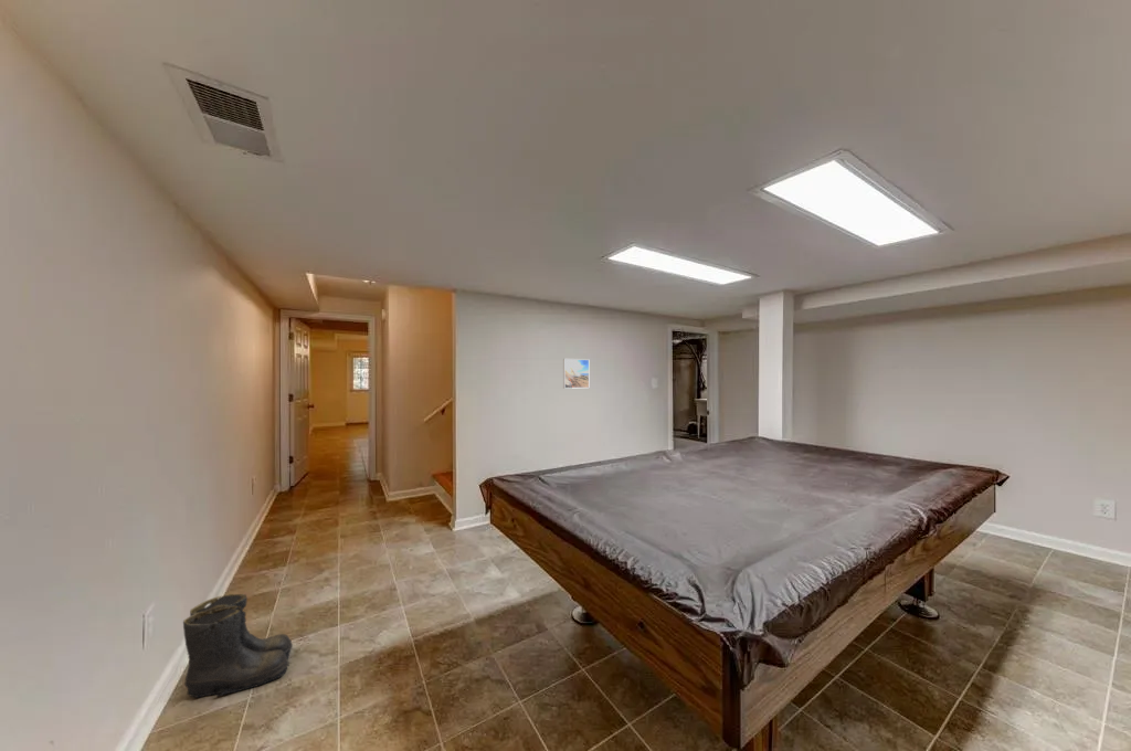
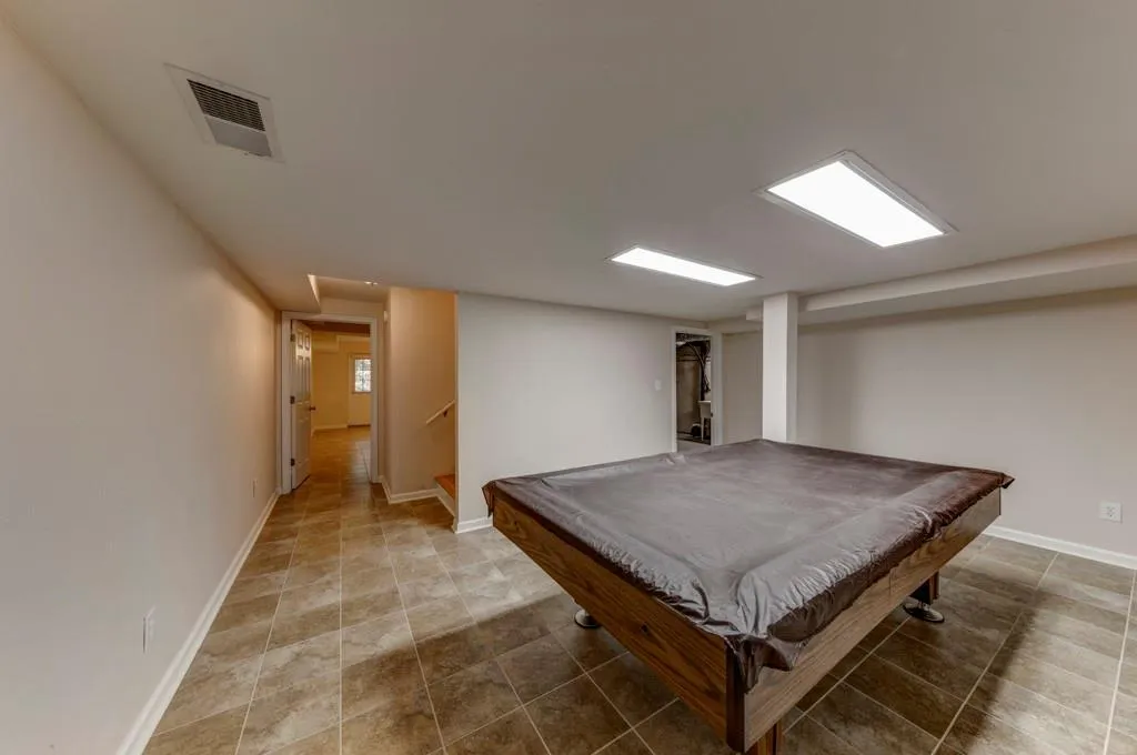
- boots (242, 637)
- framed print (575, 373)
